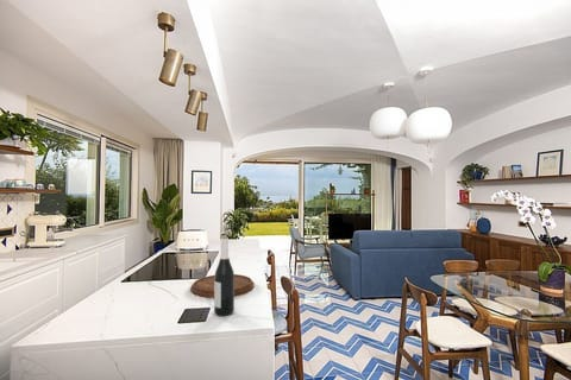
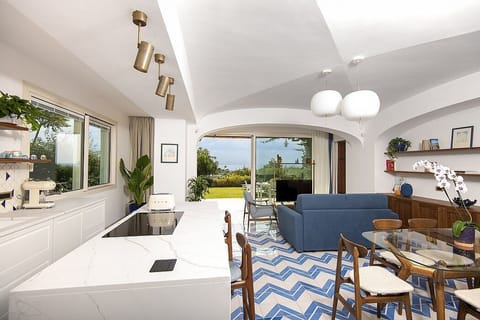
- wine bottle (224, 274)
- cutting board (213, 284)
